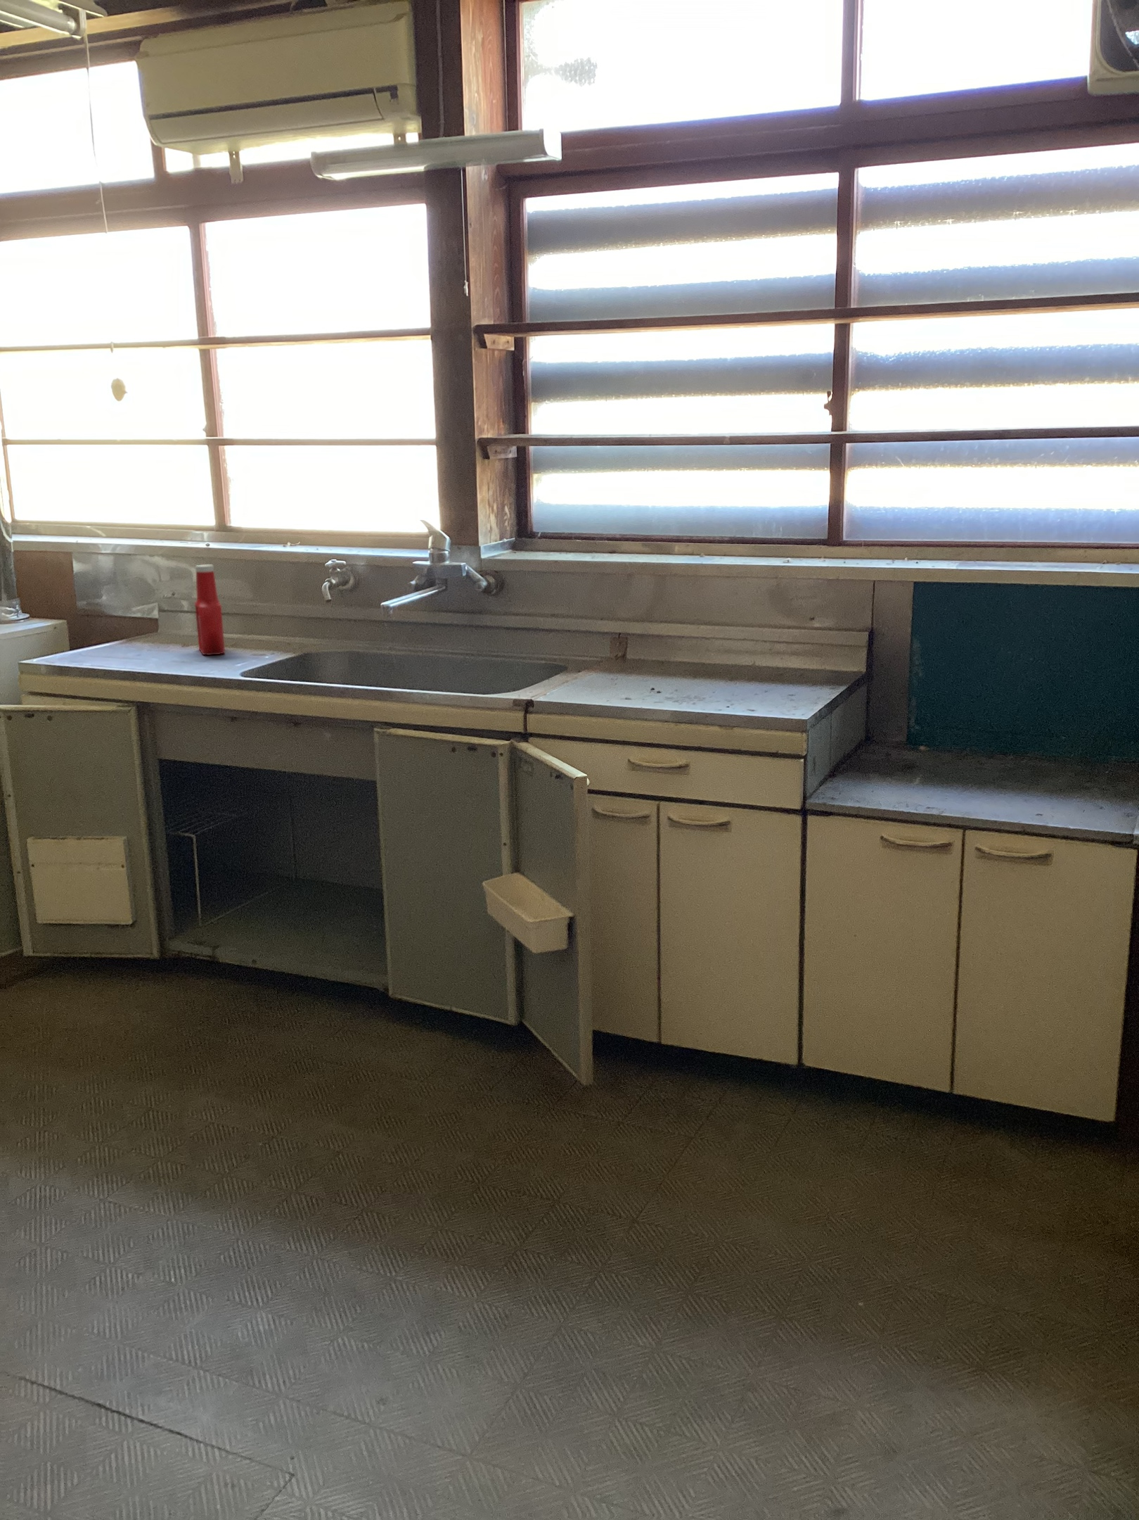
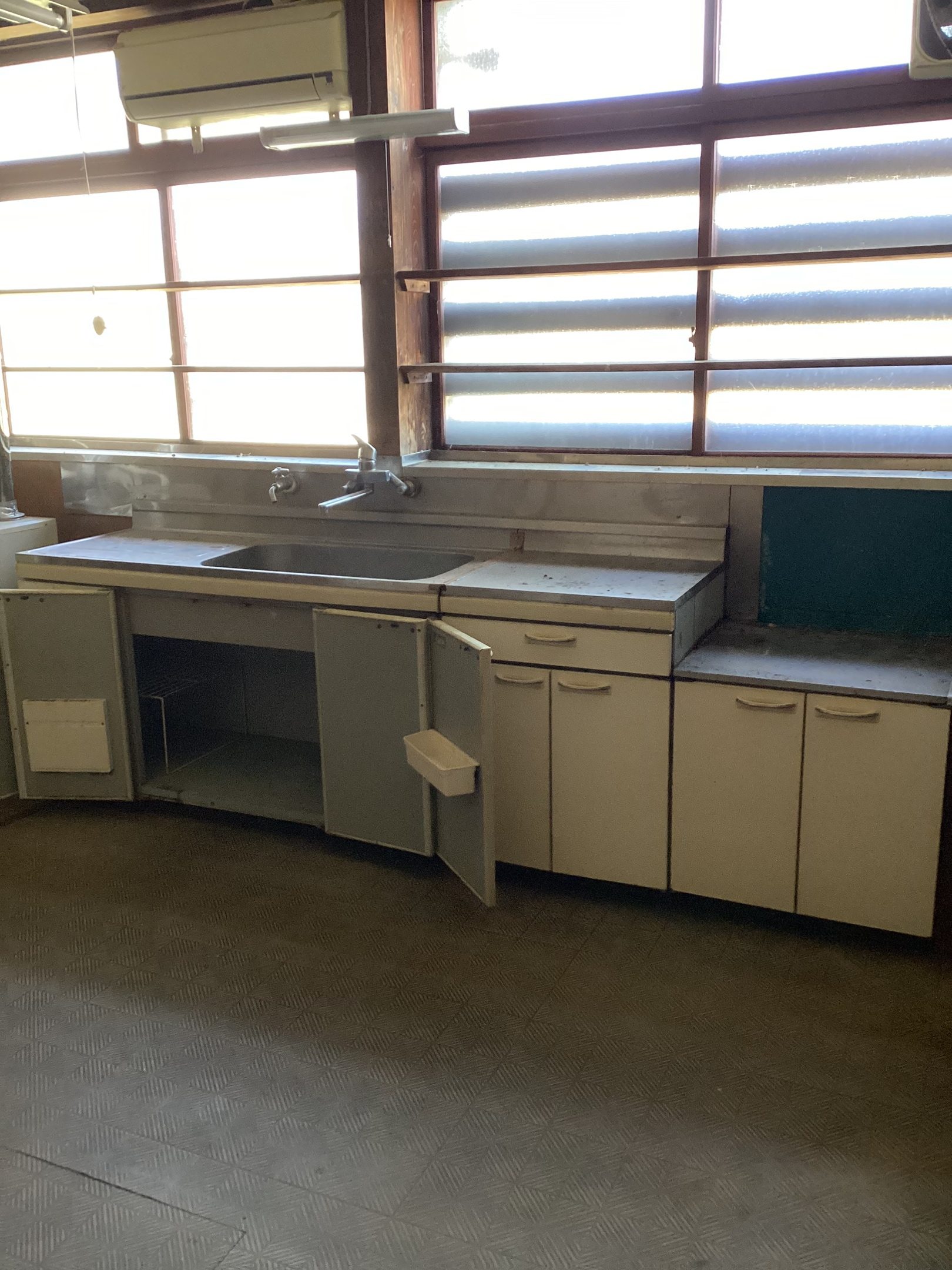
- soap bottle (208, 609)
